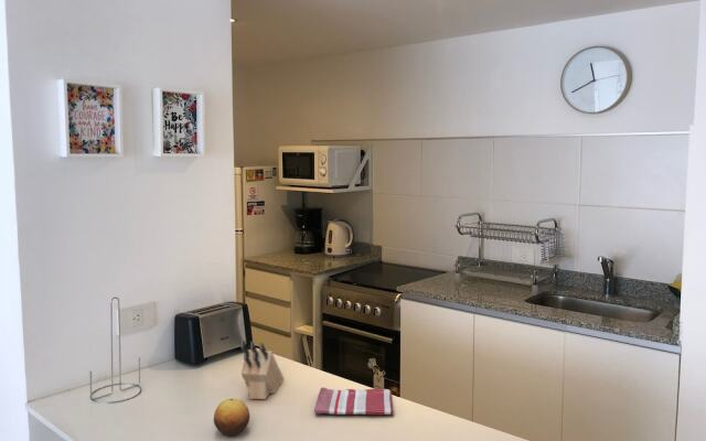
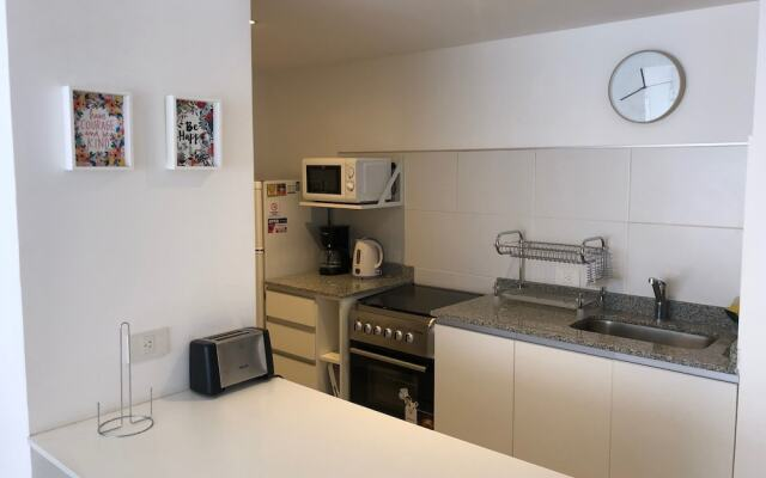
- dish towel (354, 400)
- fruit (232, 416)
- knife block (261, 363)
